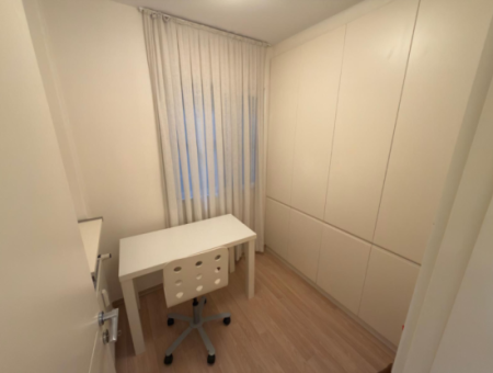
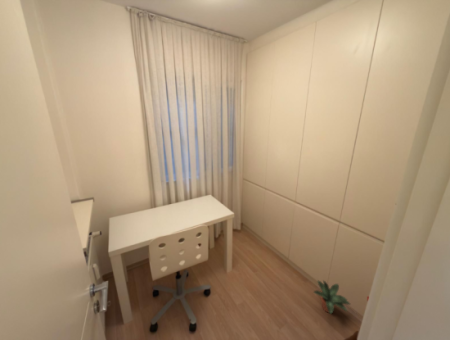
+ potted plant (329, 297)
